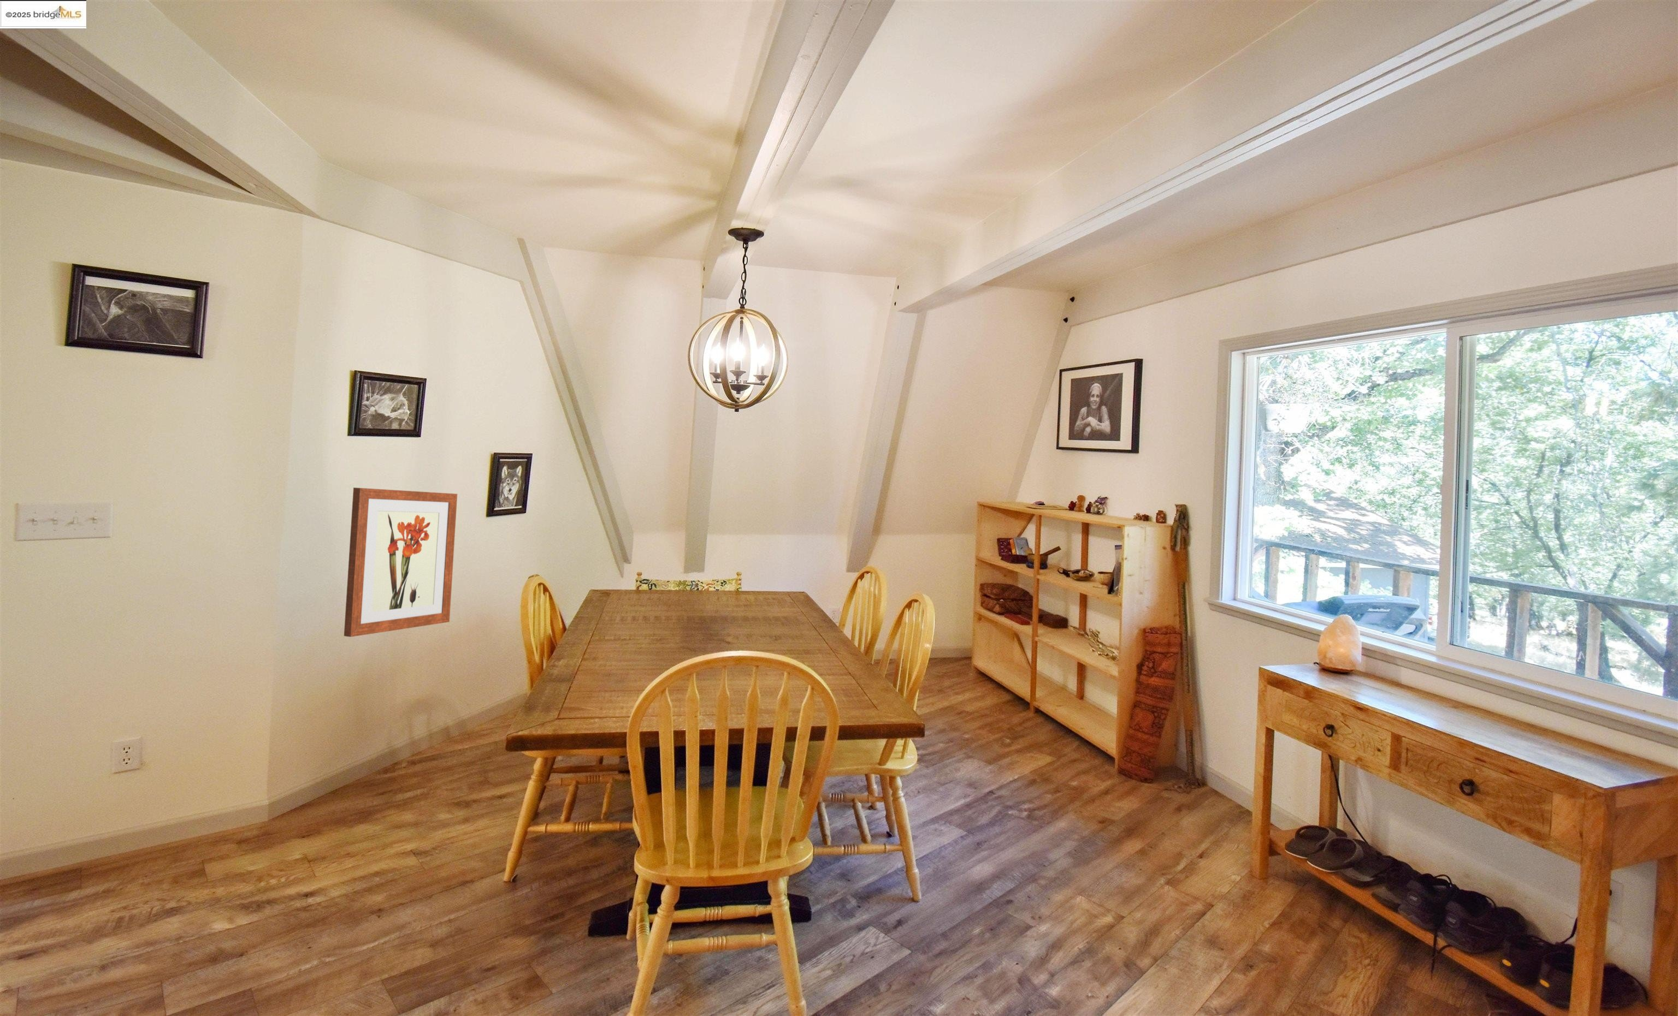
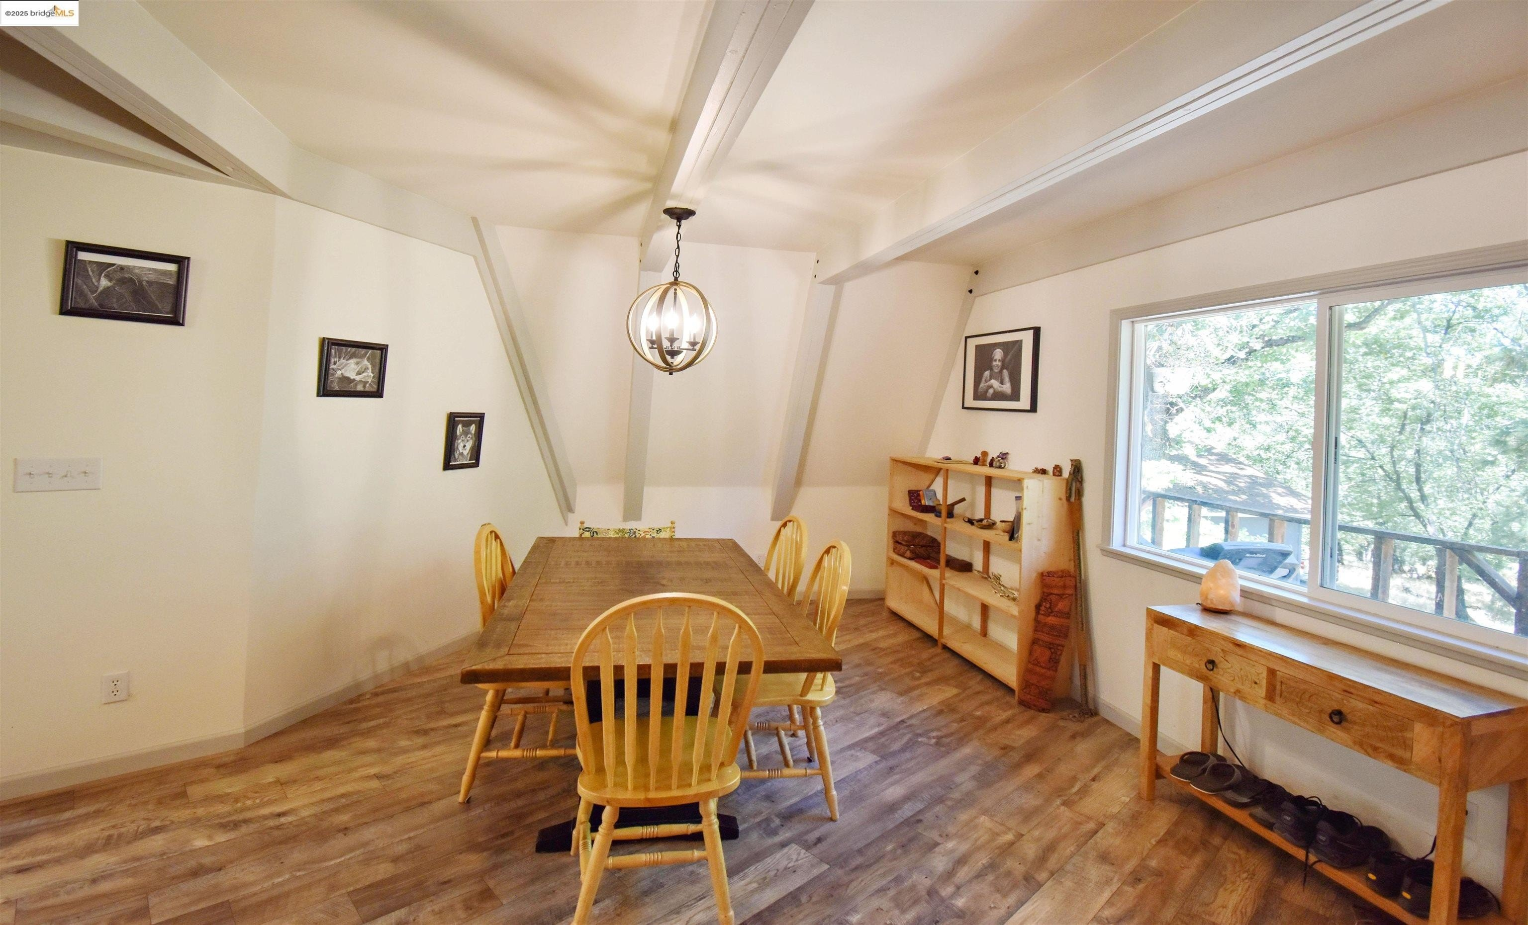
- wall art (405, 560)
